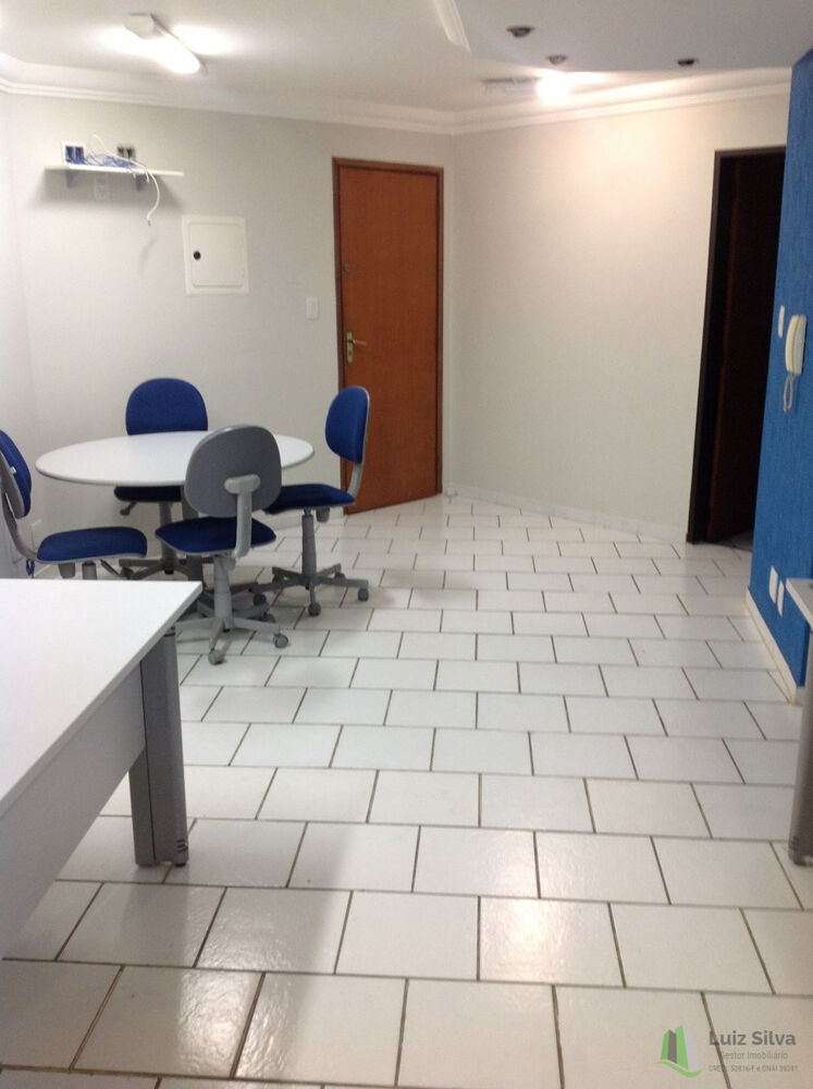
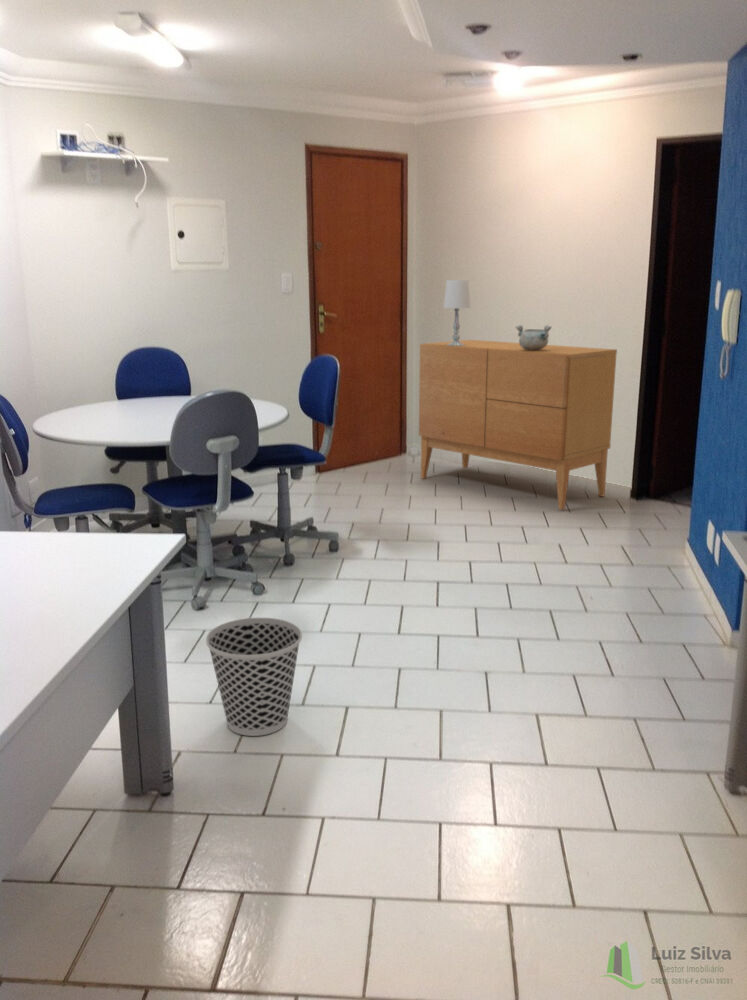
+ wastebasket (255, 678)
+ sideboard (511, 418)
+ decorative bowl (533, 337)
+ table lamp (456, 312)
